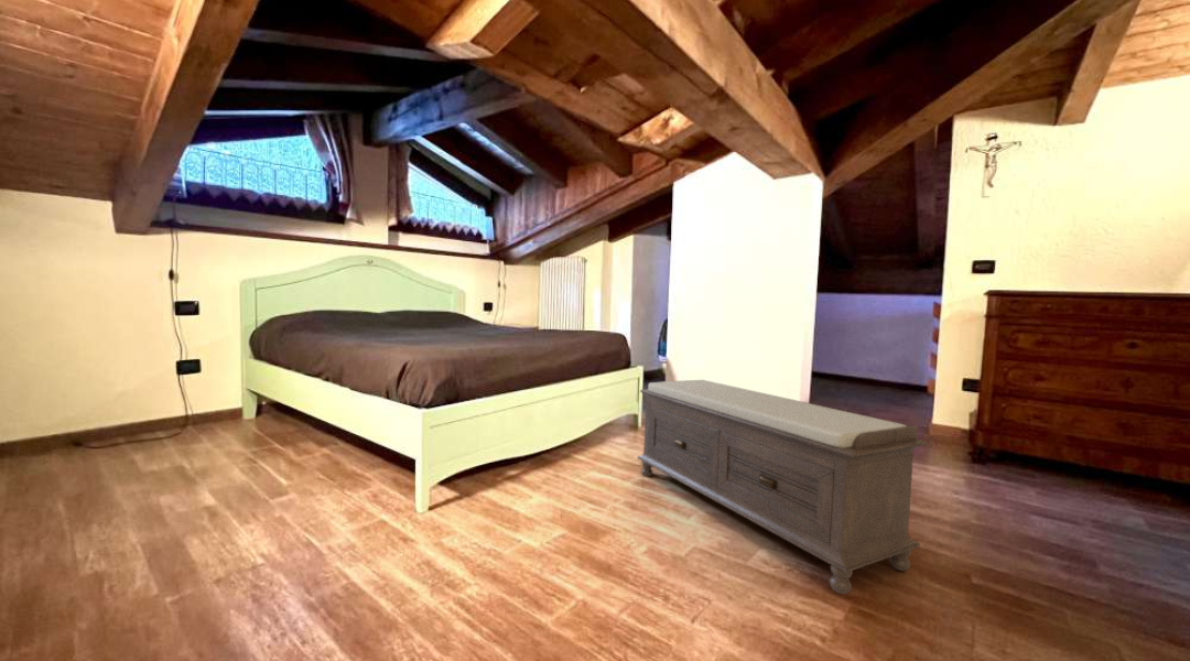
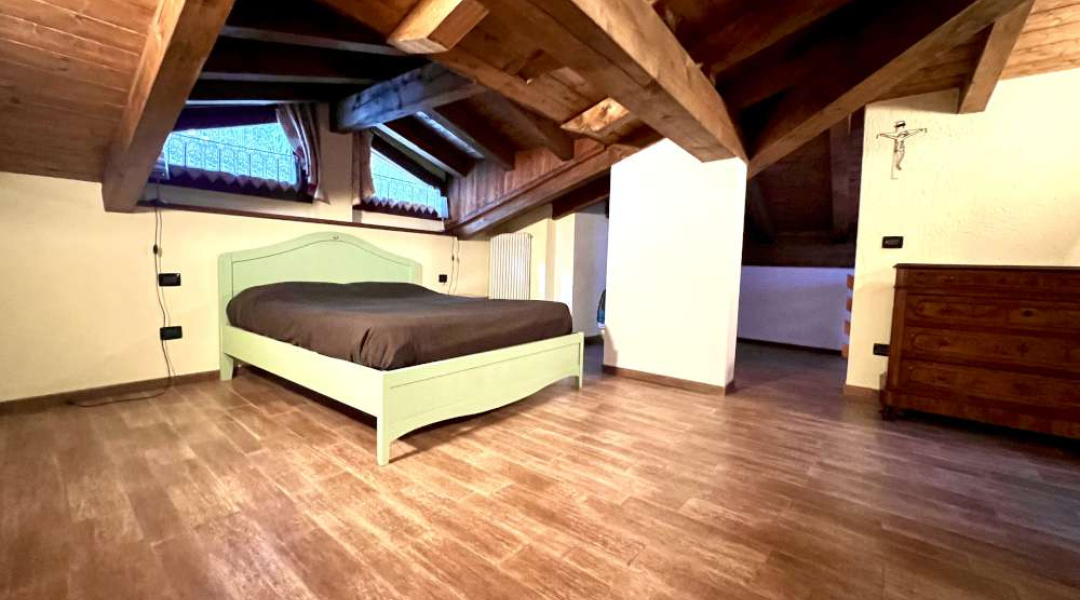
- bench (750, 456)
